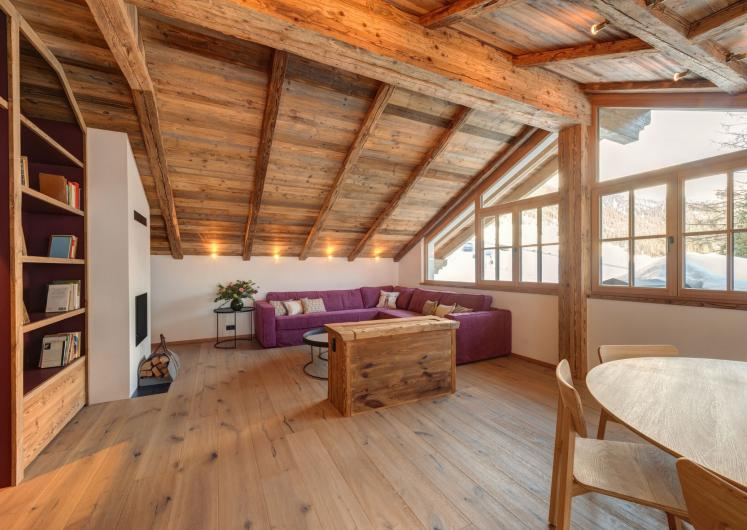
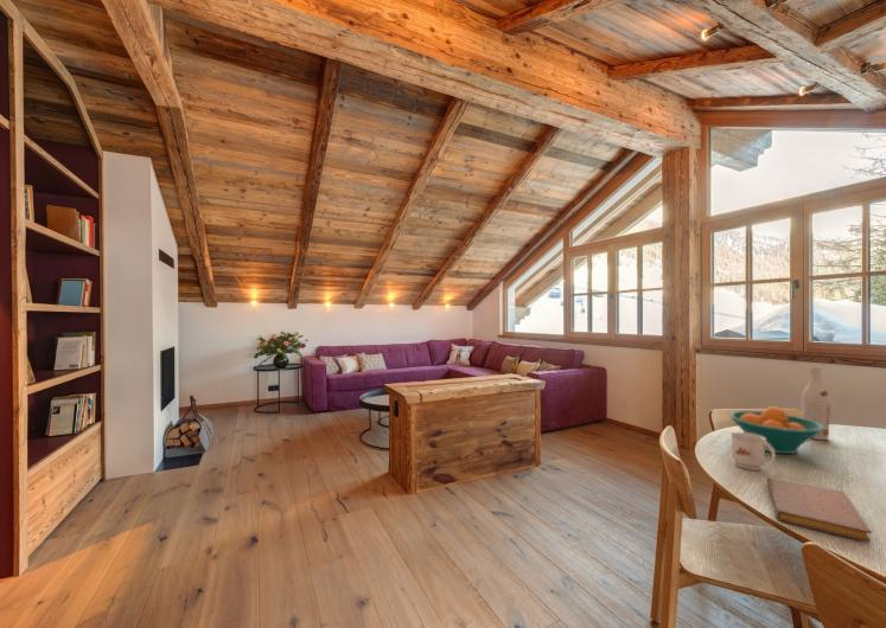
+ fruit bowl (773, 427)
+ mug (752, 453)
+ wine bottle (815, 402)
+ notebook (811, 505)
